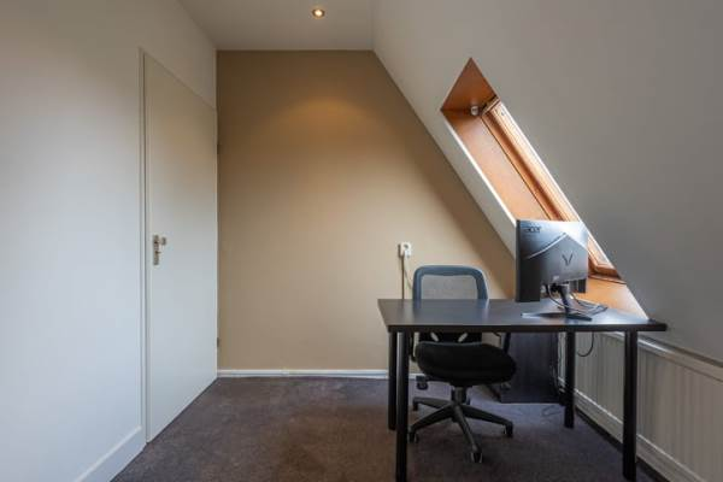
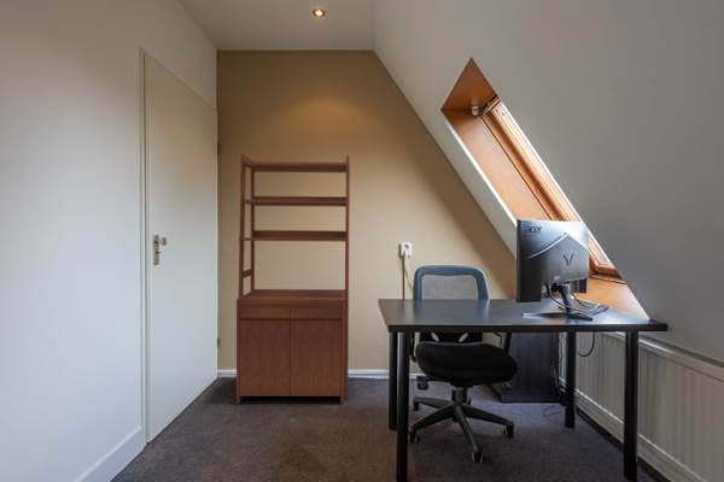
+ bookshelf (296, 289)
